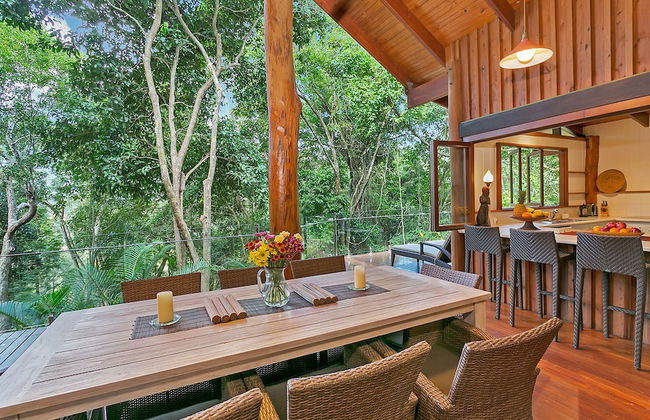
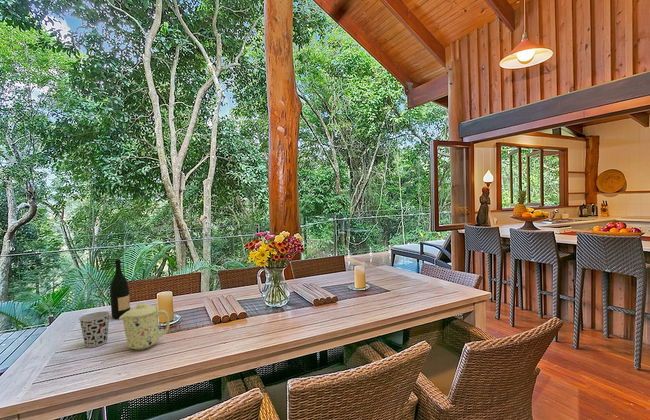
+ cup (95, 329)
+ wine bottle (122, 287)
+ mug (145, 324)
